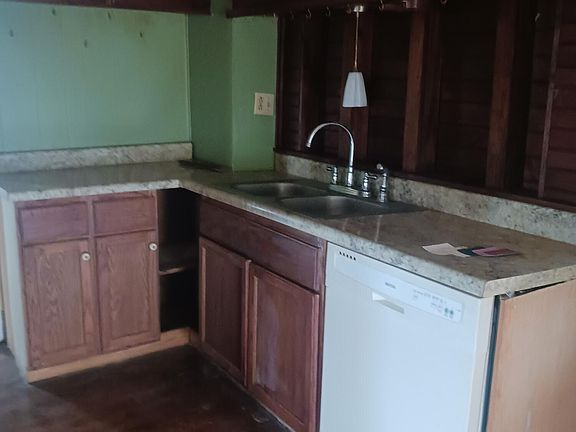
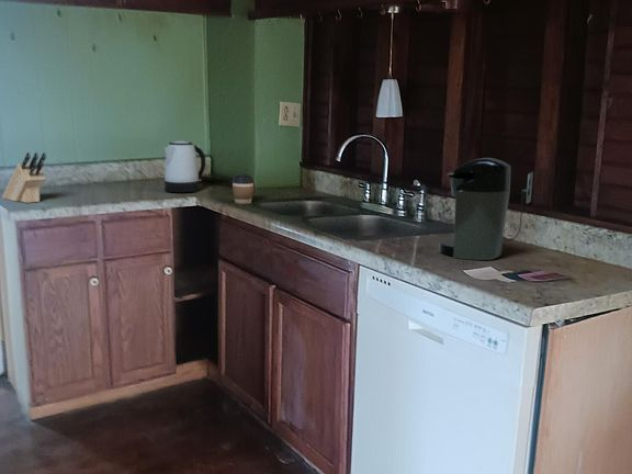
+ kettle (185, 165)
+ knife block (25, 176)
+ coffee cup (242, 188)
+ coffee maker (483, 204)
